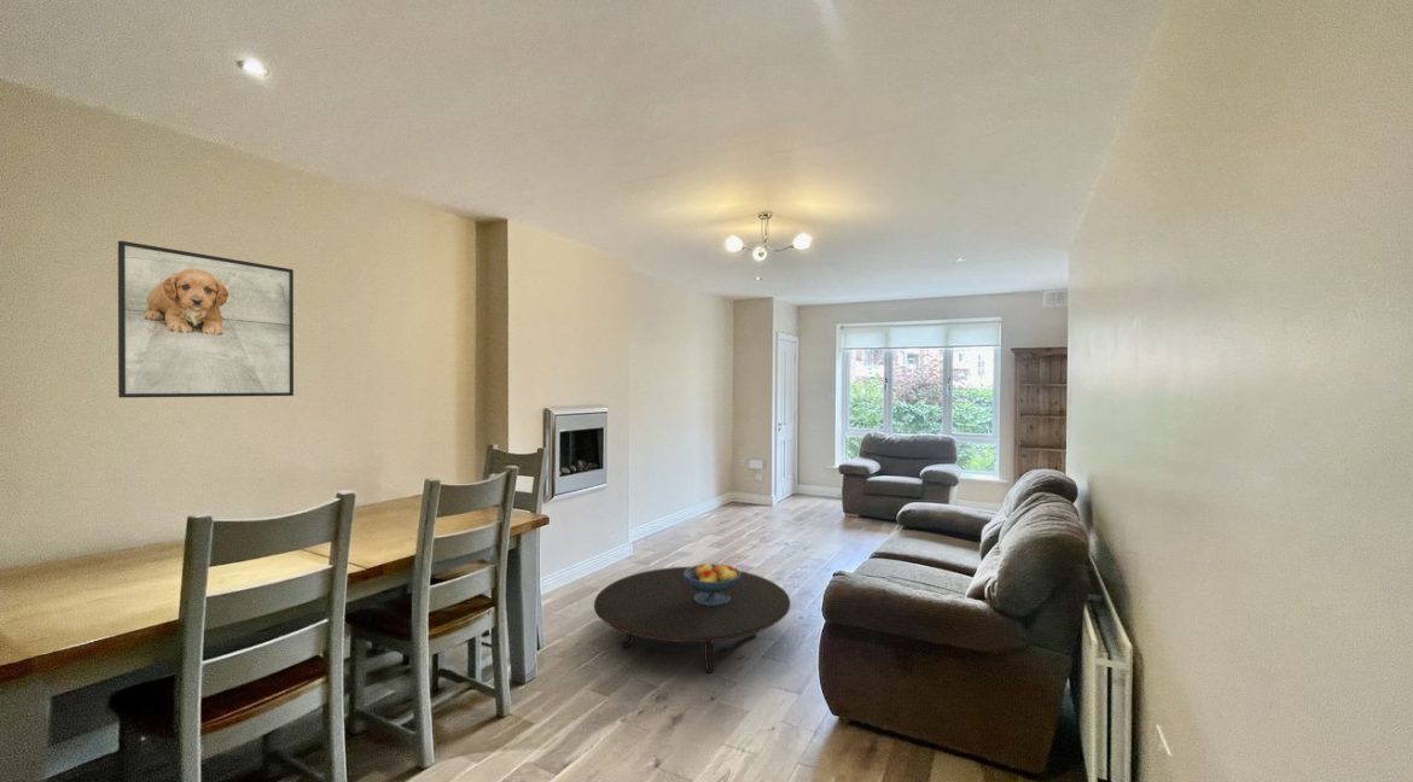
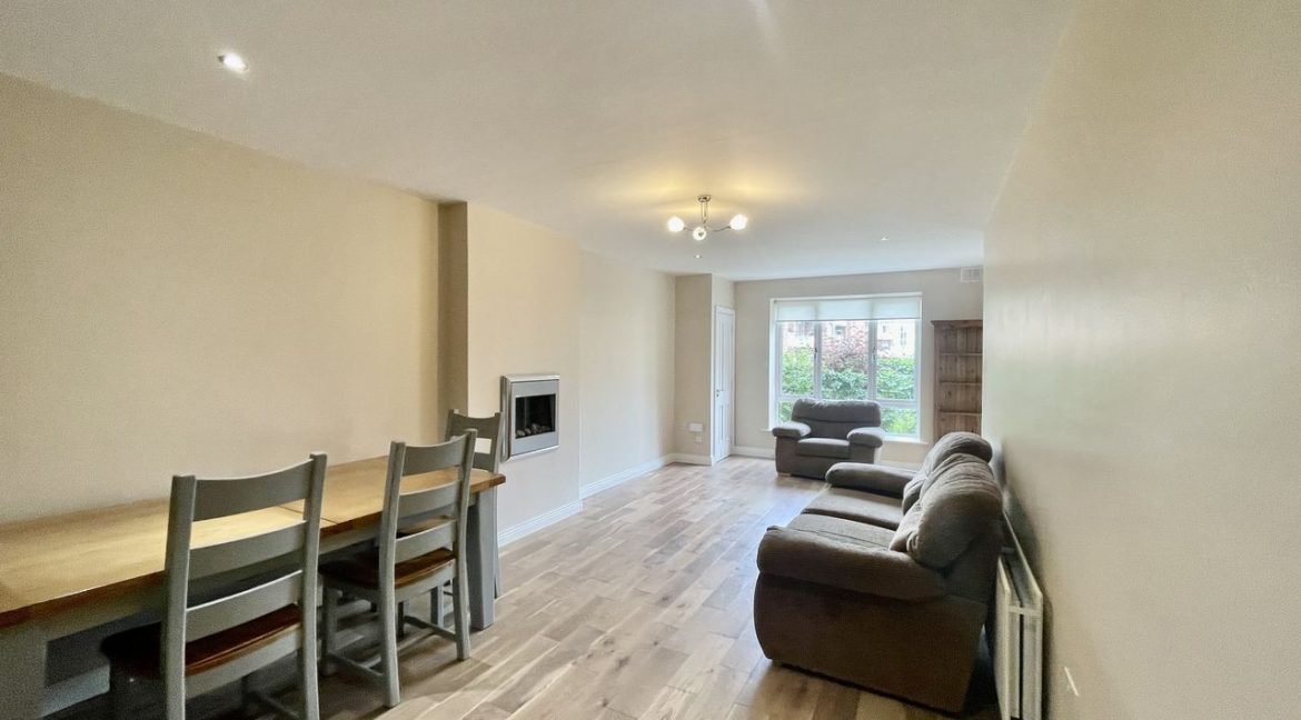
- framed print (215, 326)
- table (692, 618)
- fruit bowl (711, 580)
